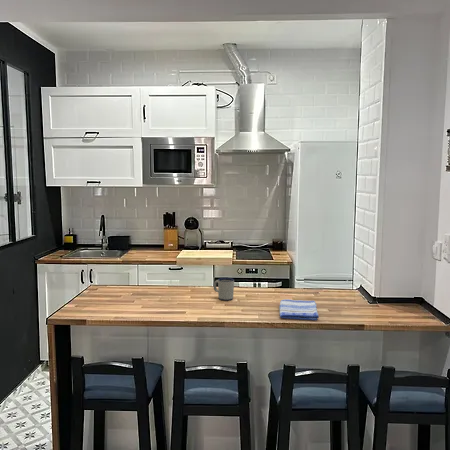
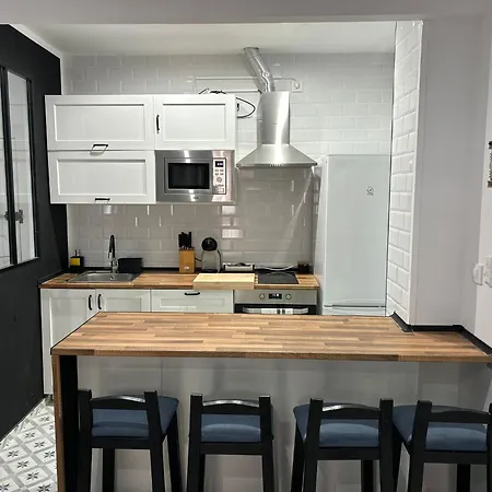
- mug (223, 288)
- dish towel (298, 309)
